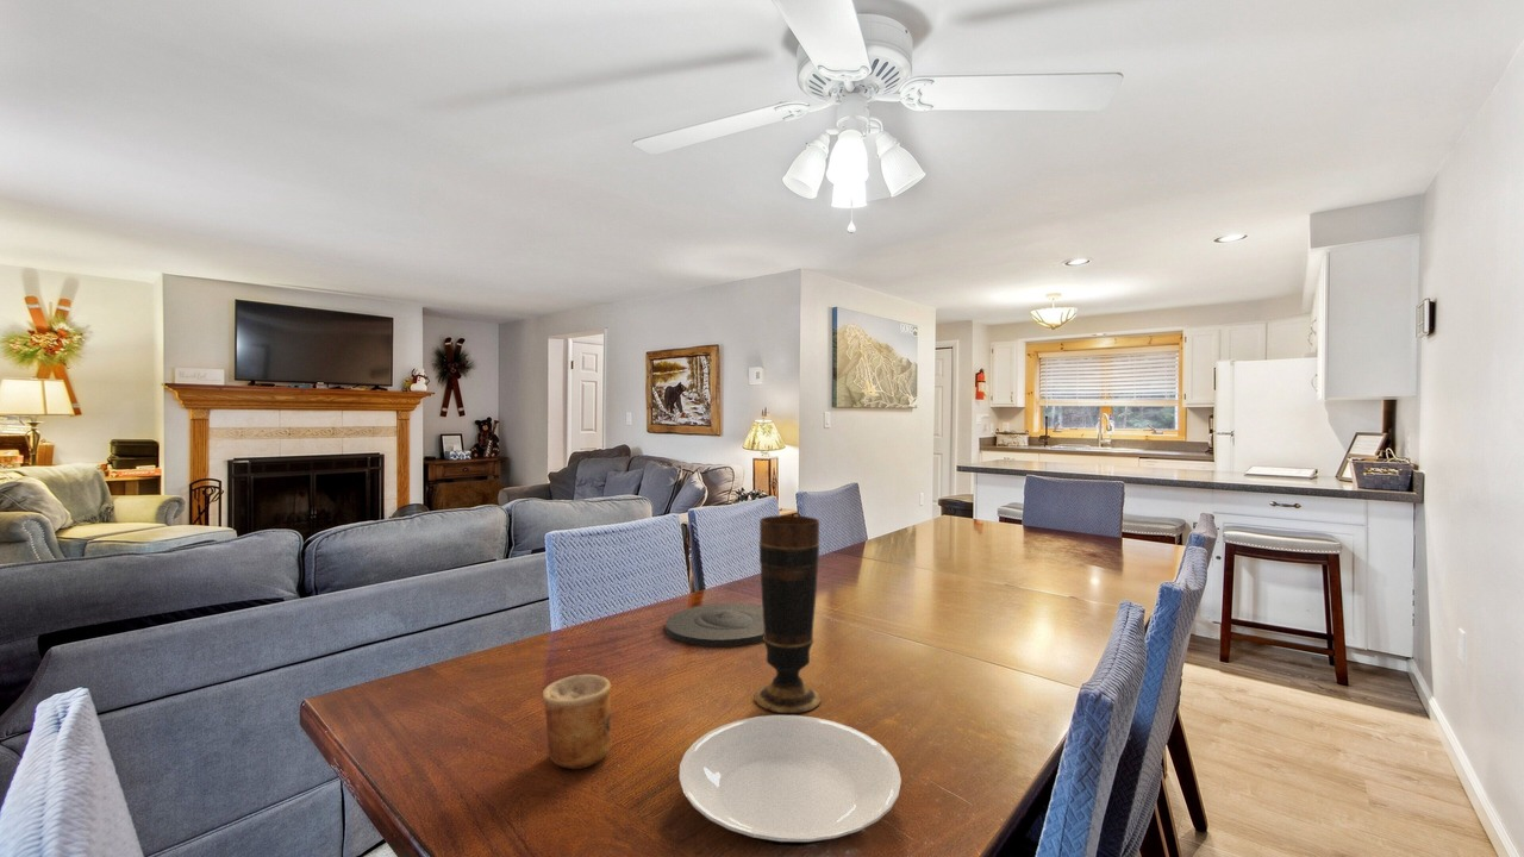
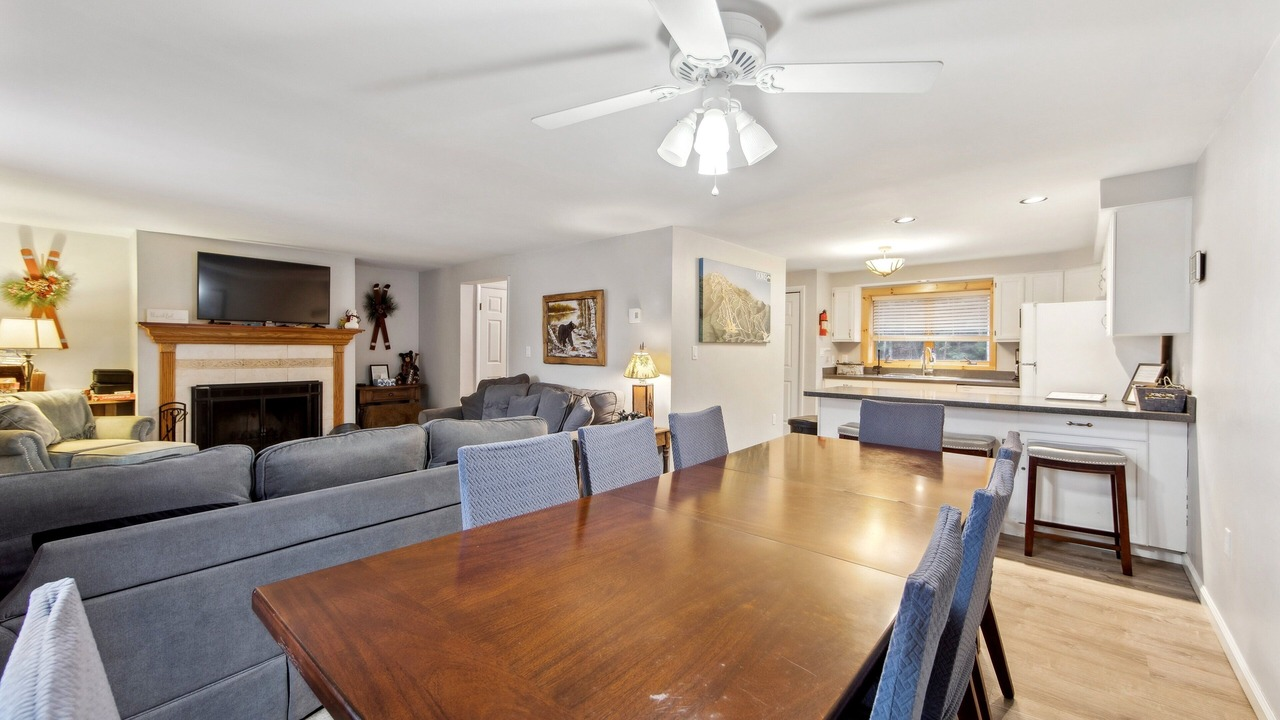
- vase (788, 608)
- cup (576, 720)
- plate (788, 782)
- plate (726, 618)
